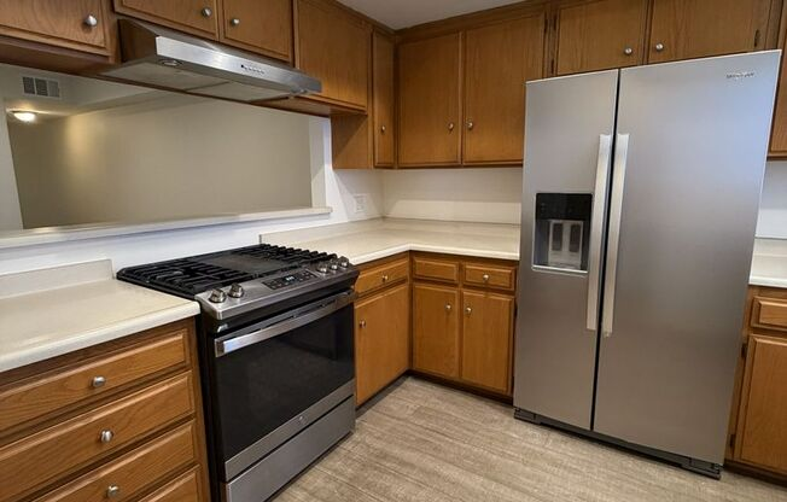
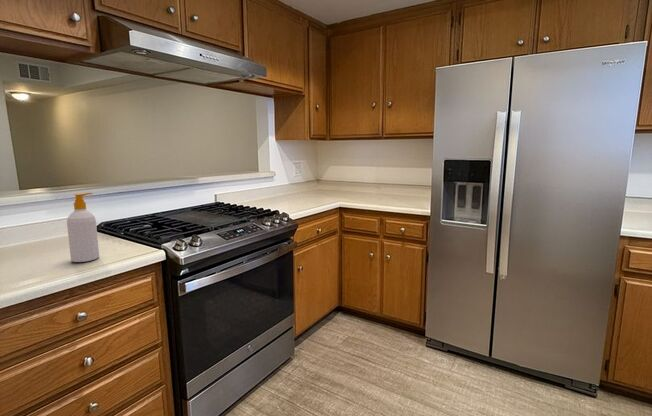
+ soap bottle (83, 226)
